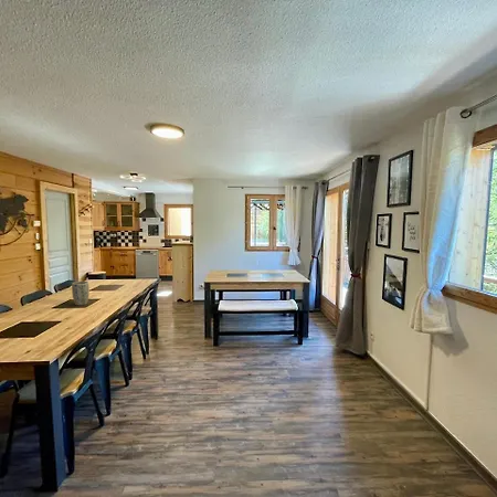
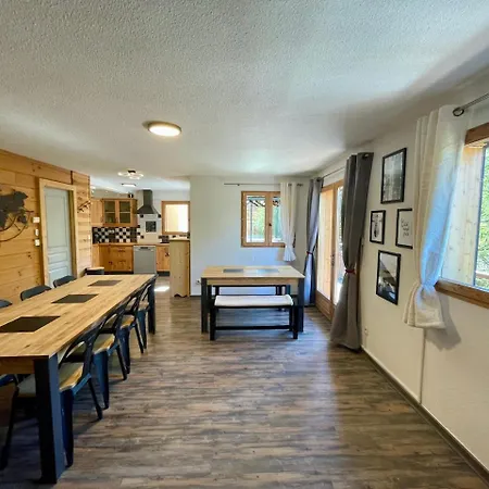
- plant pot (81, 293)
